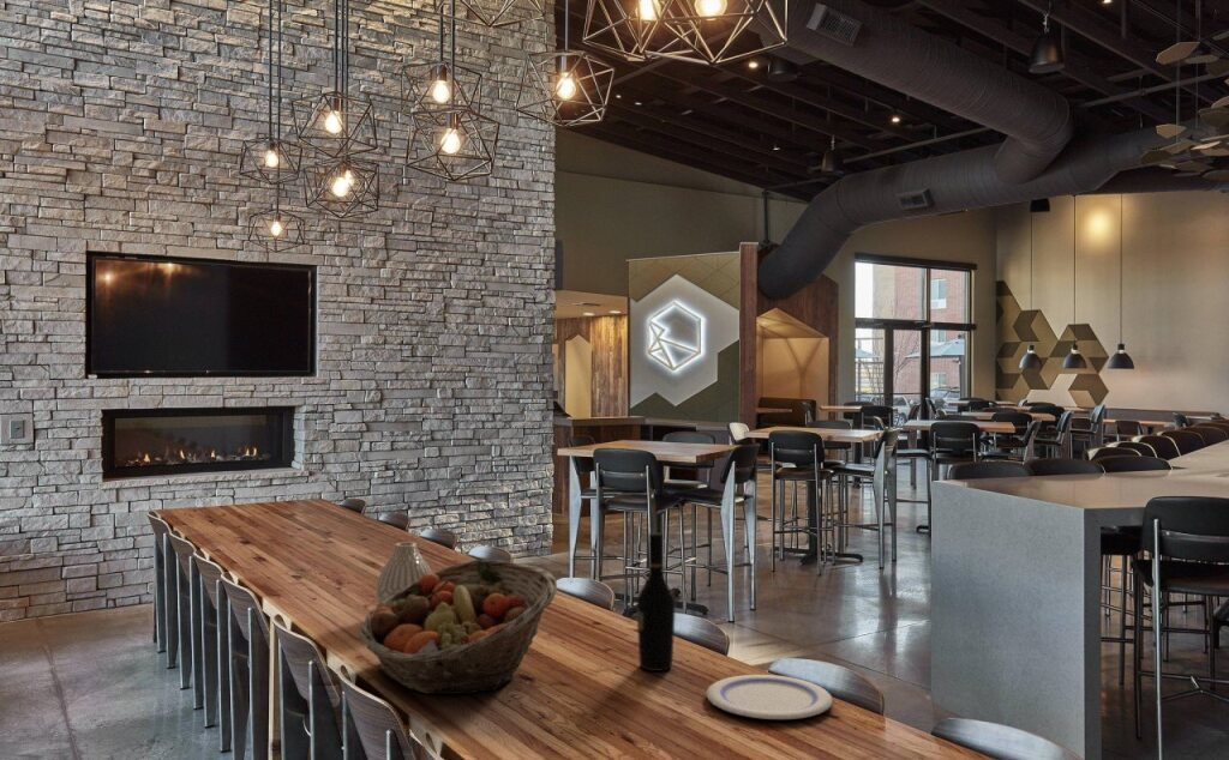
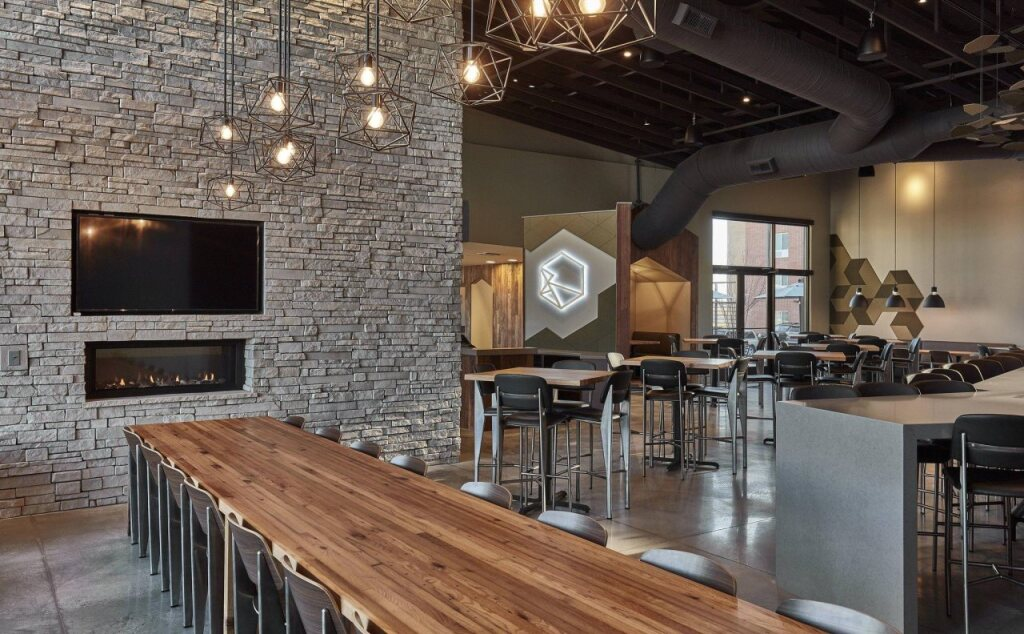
- wine bottle (655, 599)
- fruit basket (458, 621)
- plate (768, 696)
- vase (406, 579)
